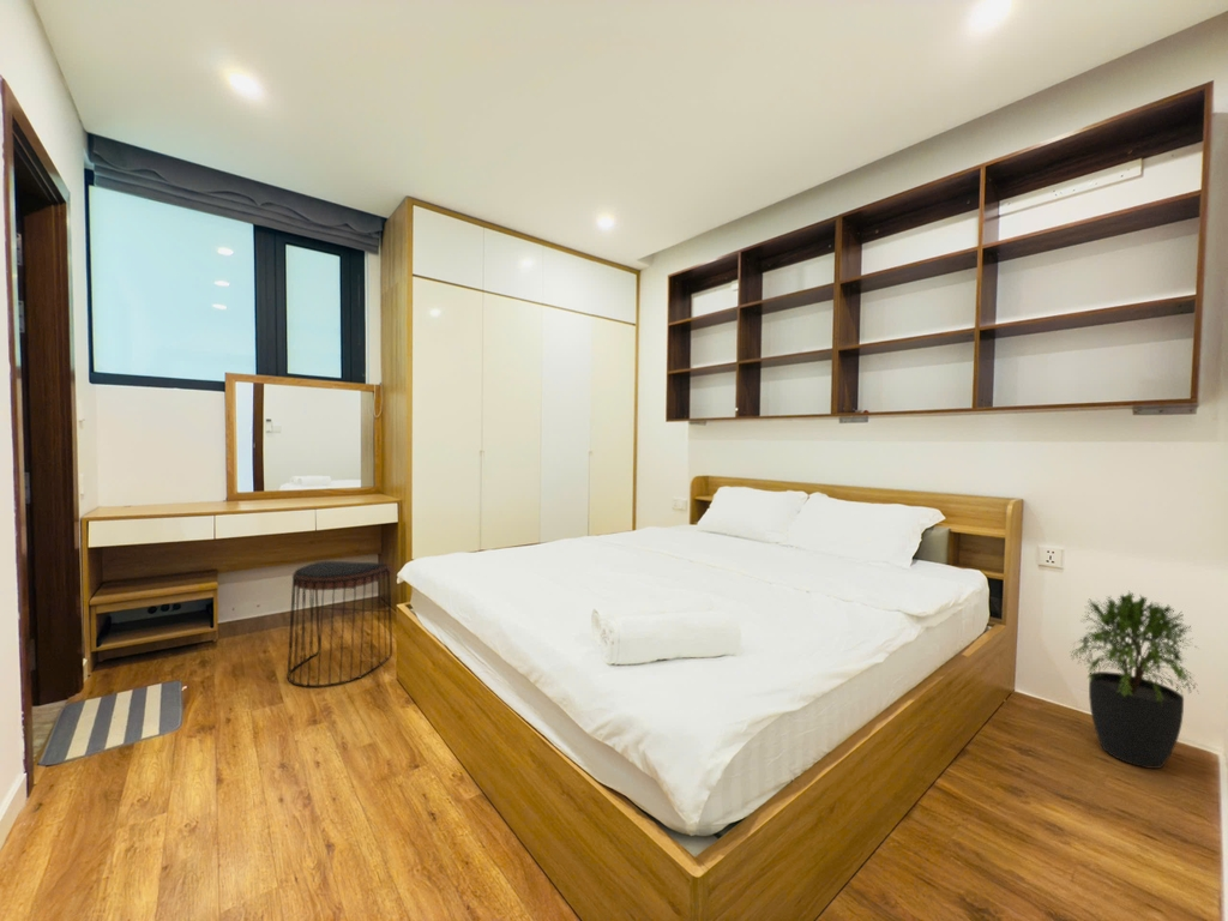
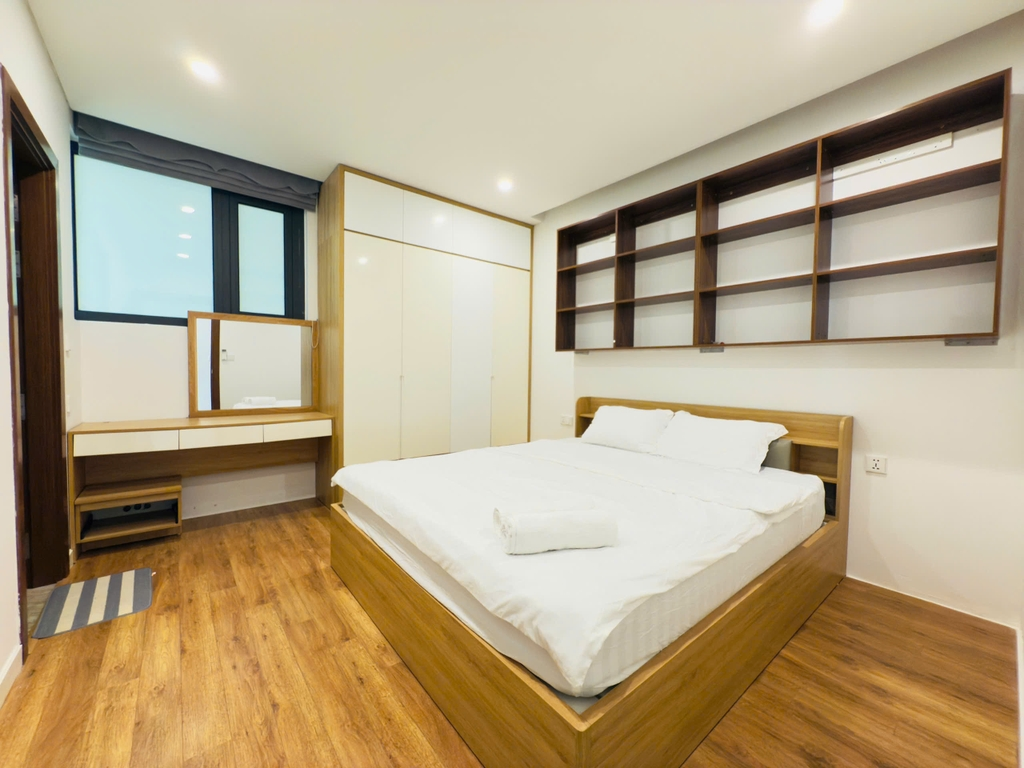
- stool (332, 618)
- potted plant (1127, 670)
